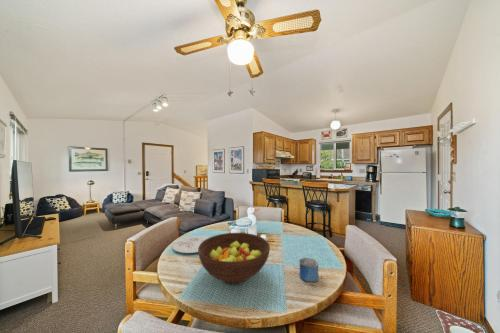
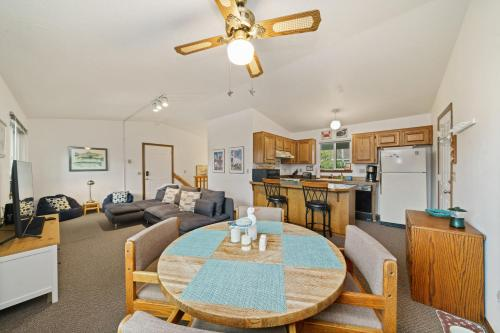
- mug (308, 268)
- fruit bowl (234, 260)
- plate (194, 244)
